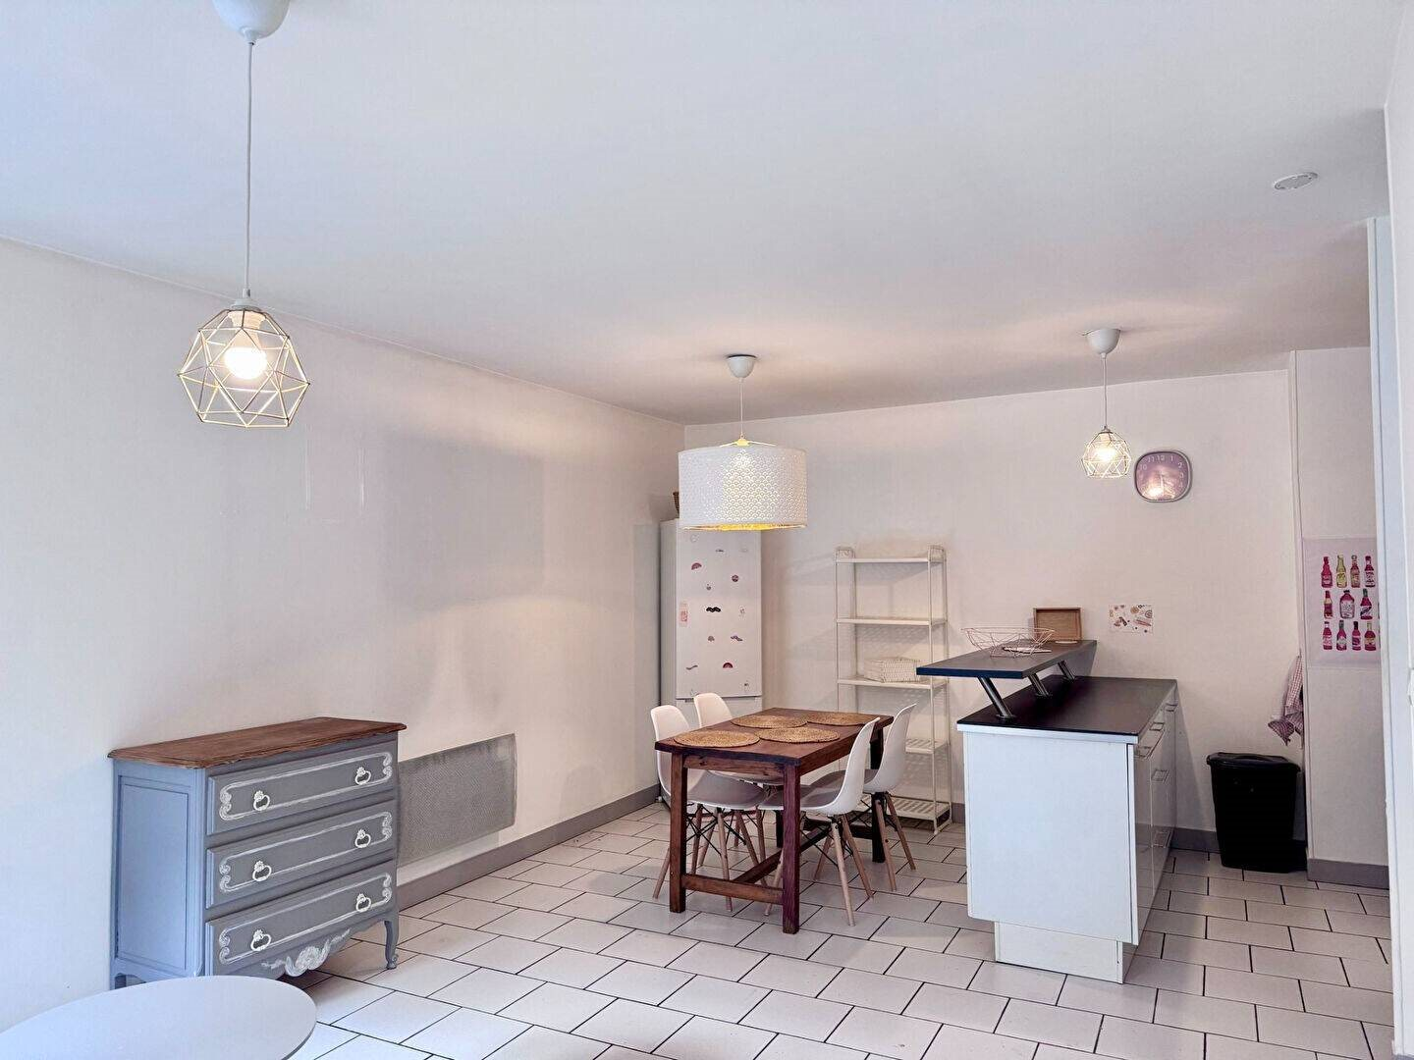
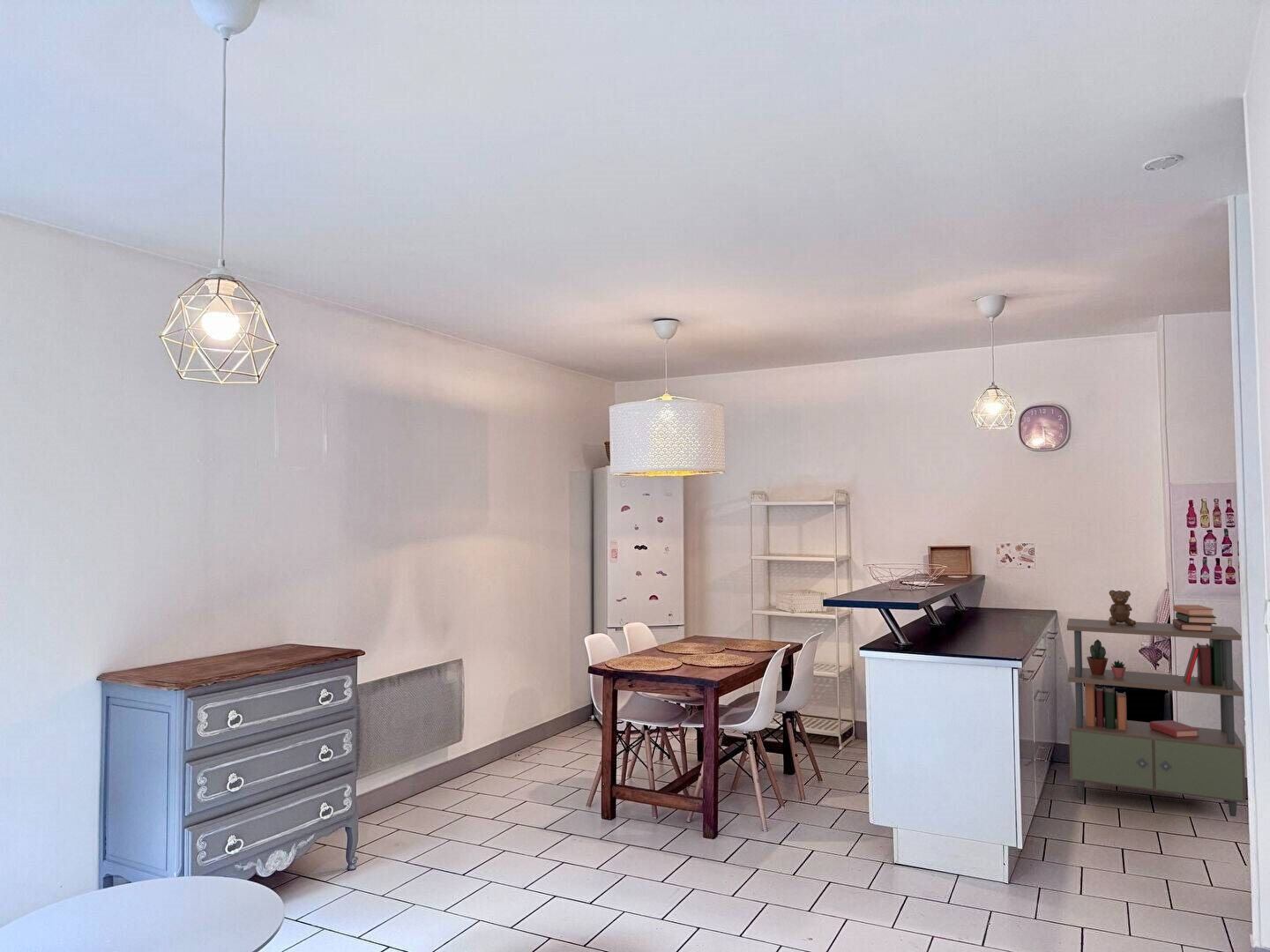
+ shelving unit (1152, 688)
